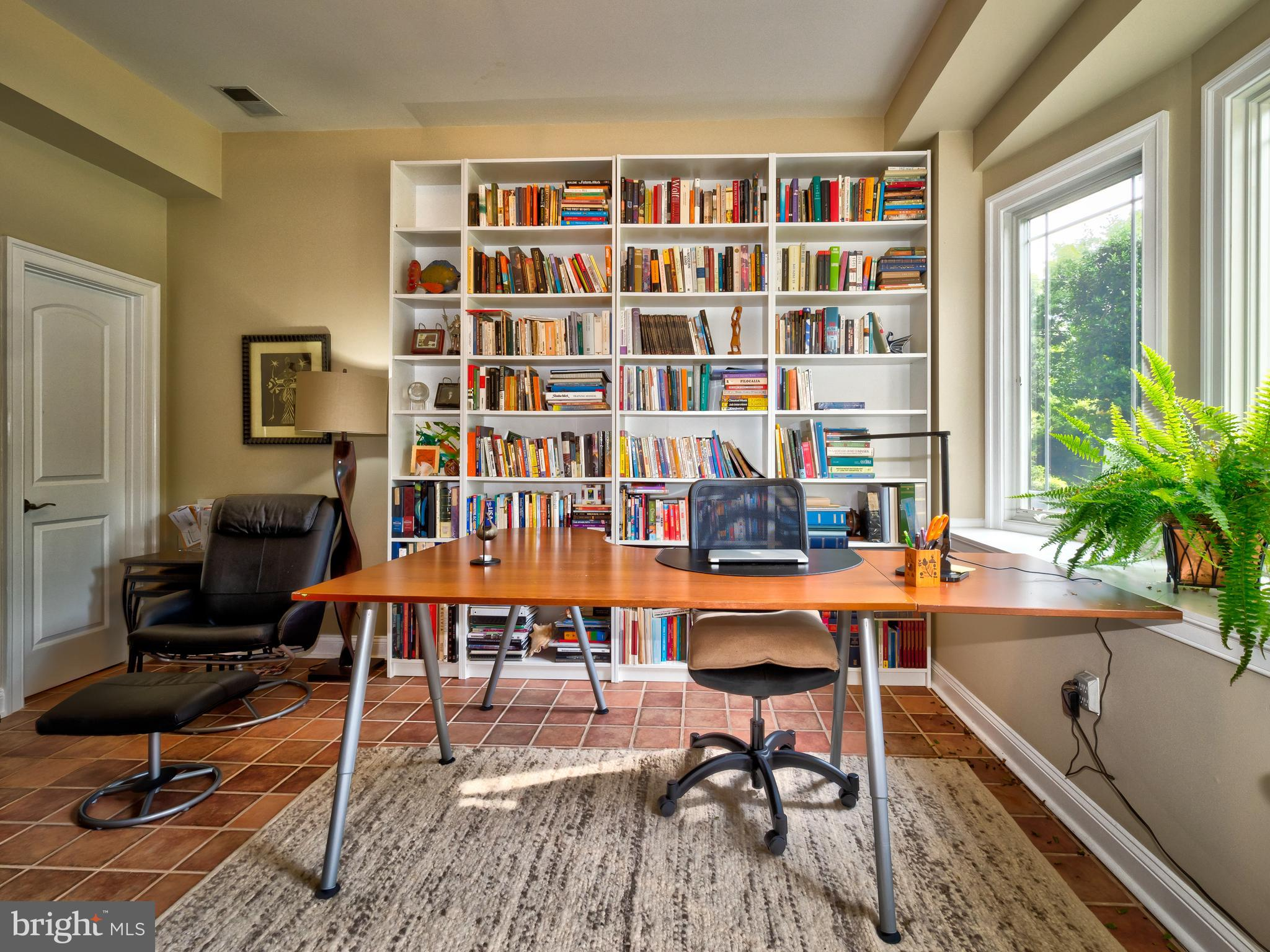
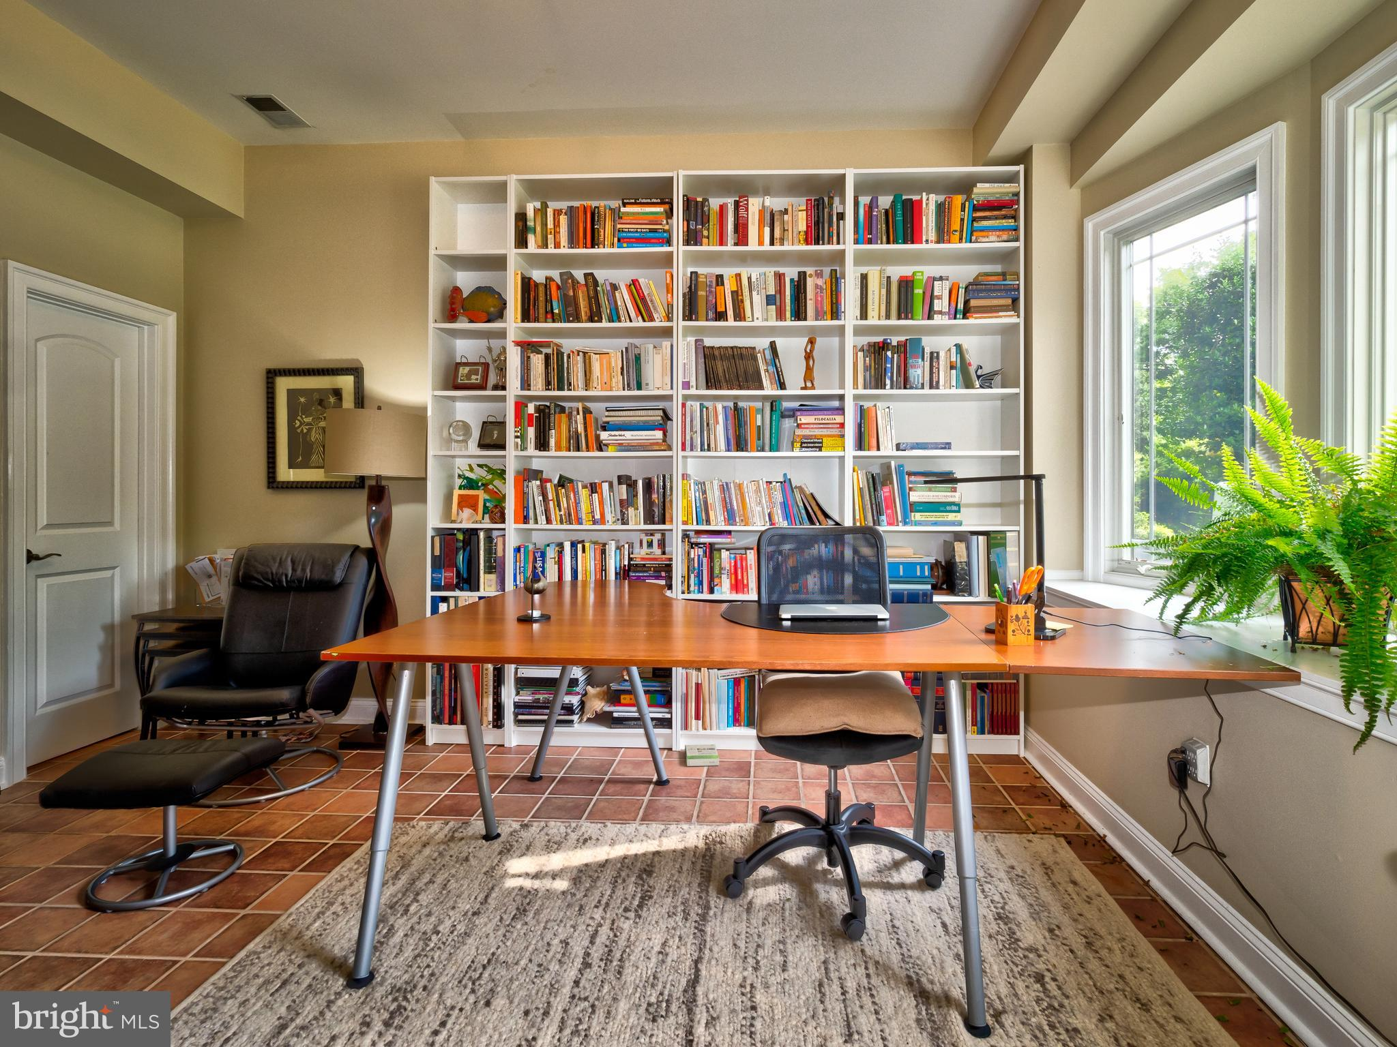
+ box (701, 754)
